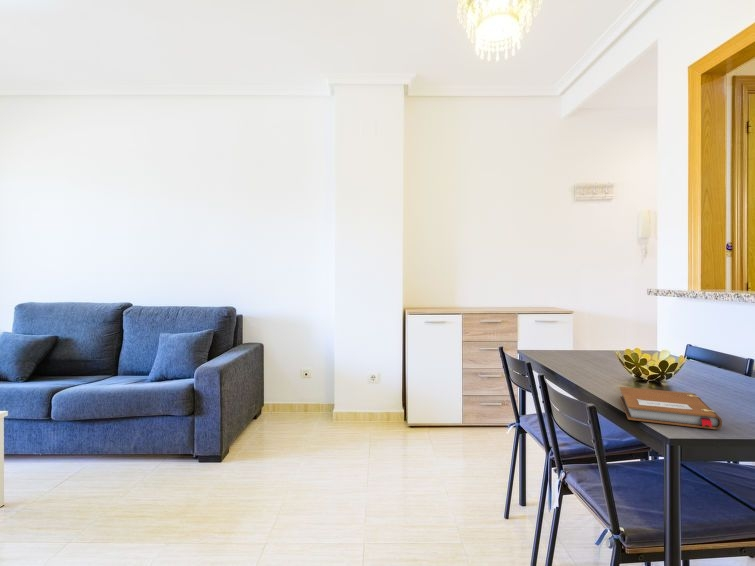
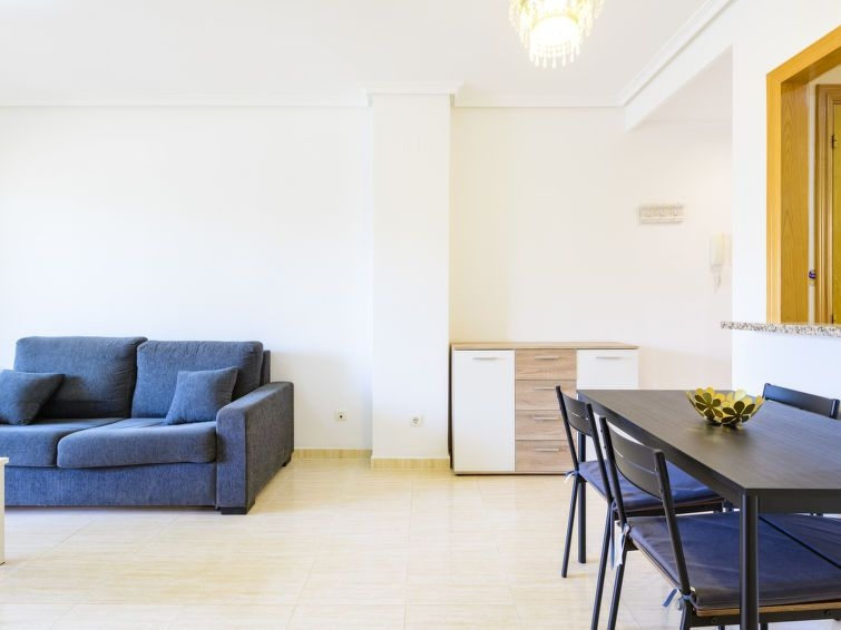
- notebook (665, 406)
